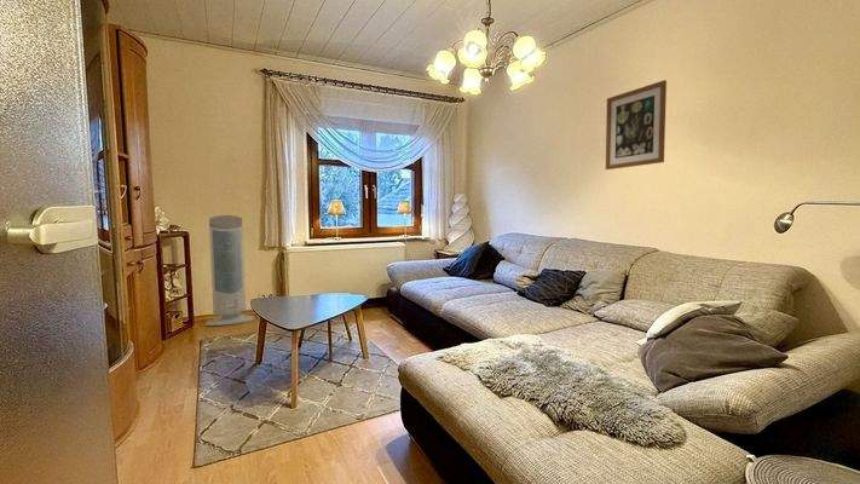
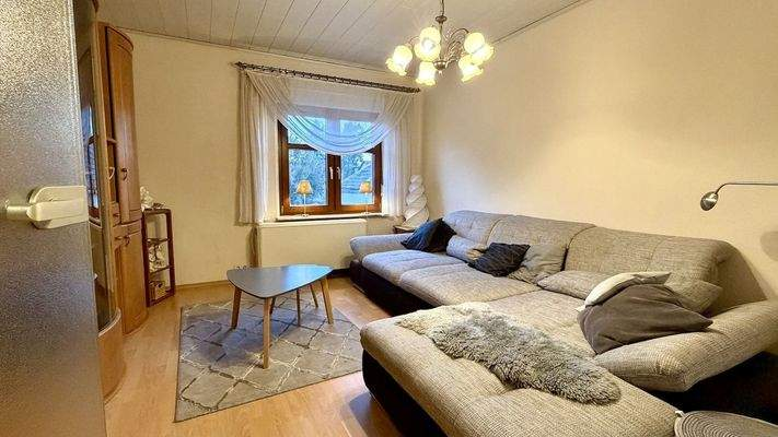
- air purifier (227, 269)
- wall art (633, 128)
